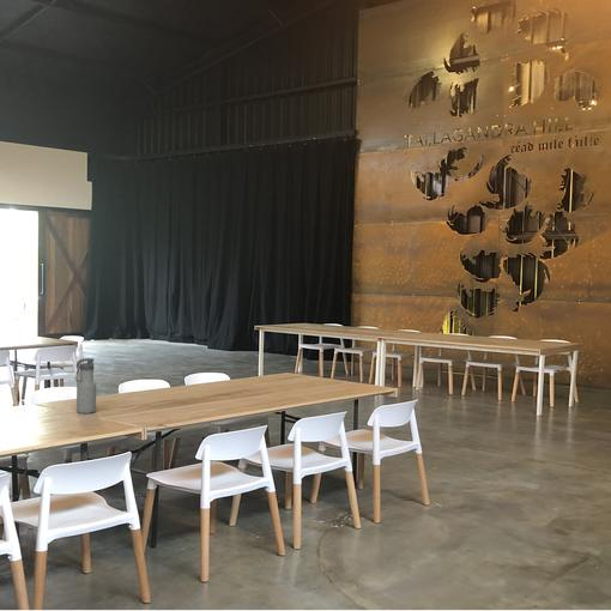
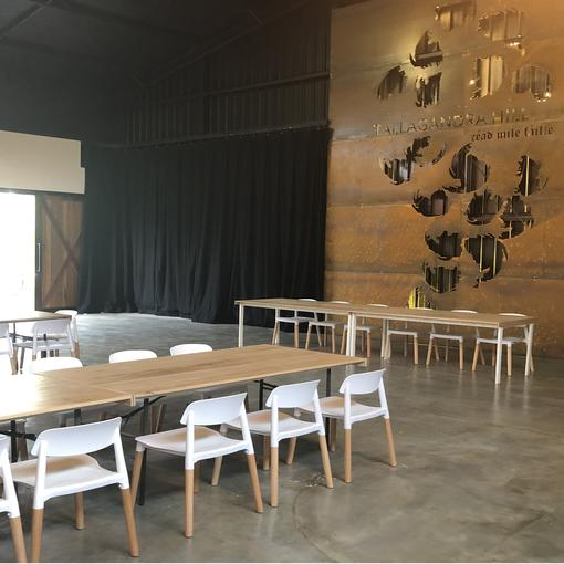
- water bottle (85, 385)
